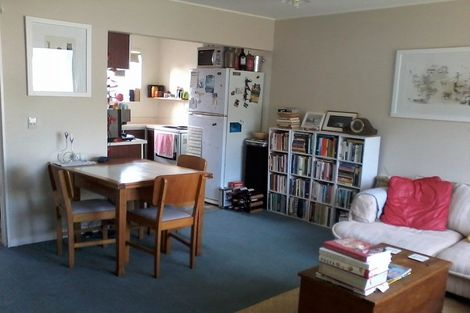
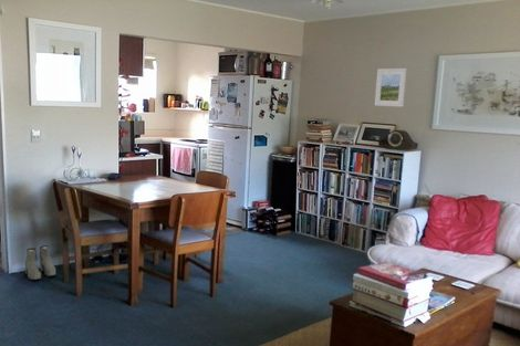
+ boots (40, 261)
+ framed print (389, 87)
